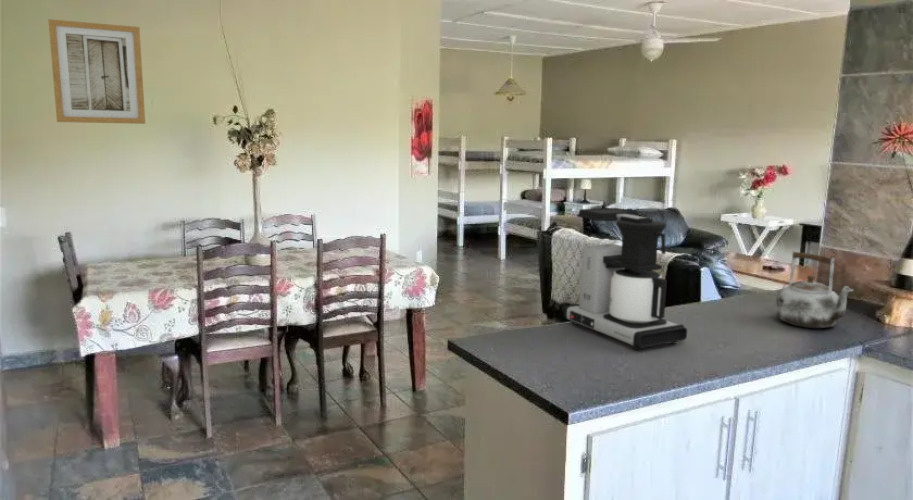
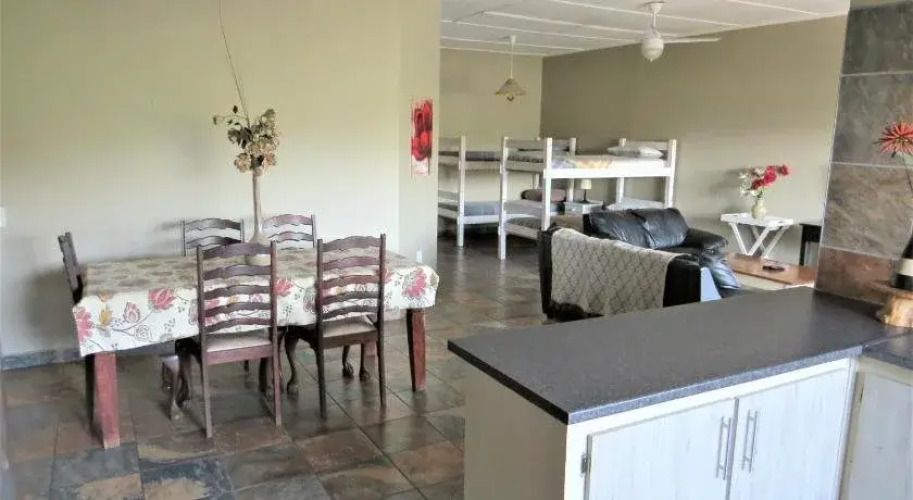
- kettle (816, 290)
- coffee maker (625, 274)
- wall art (98, 73)
